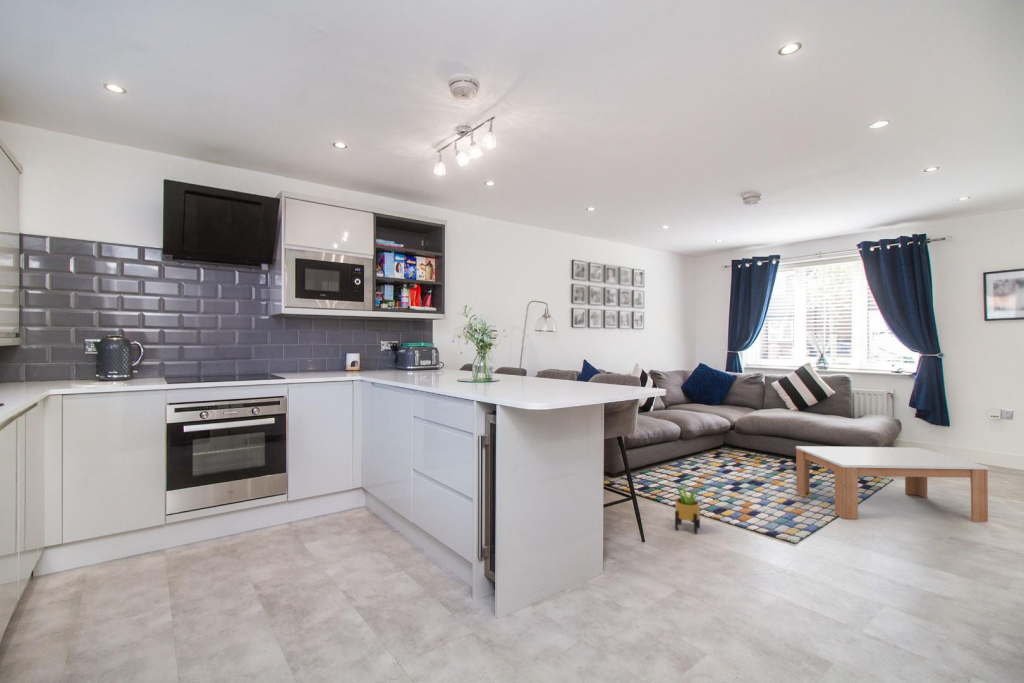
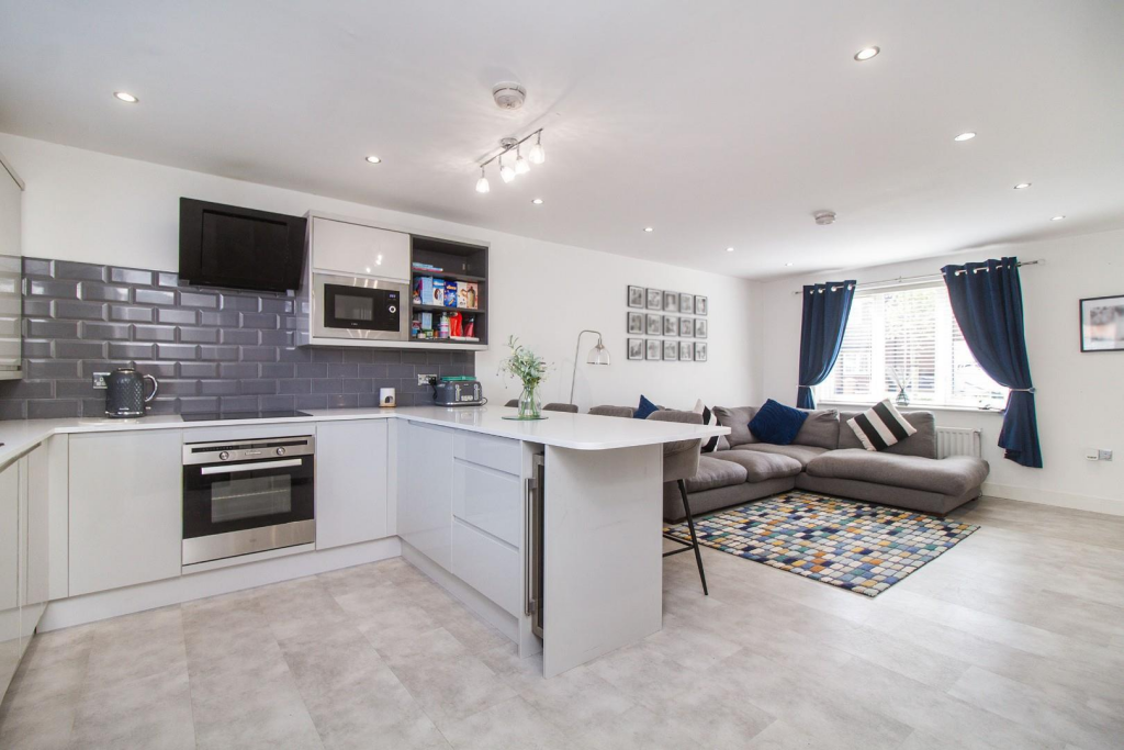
- potted plant (687, 505)
- coffee table (883, 475)
